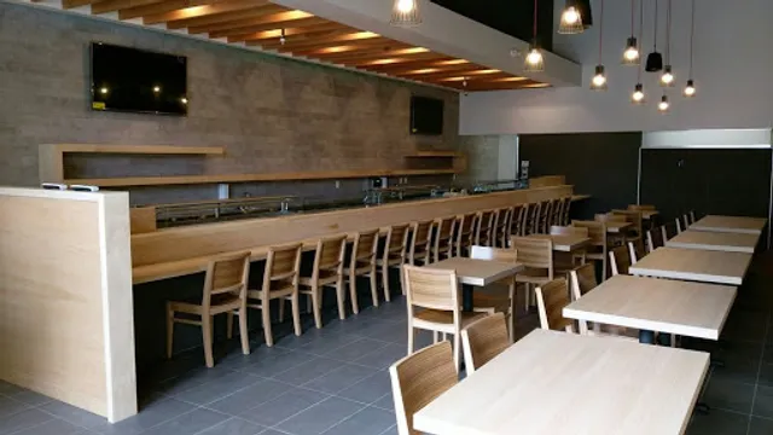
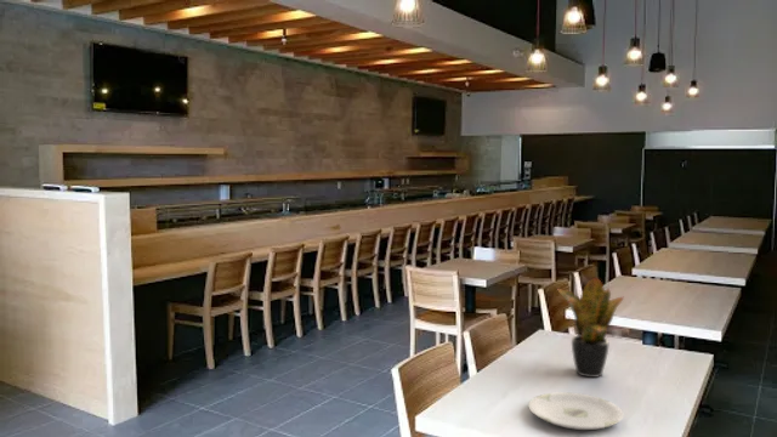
+ plate (574, 412)
+ potted plant (588, 324)
